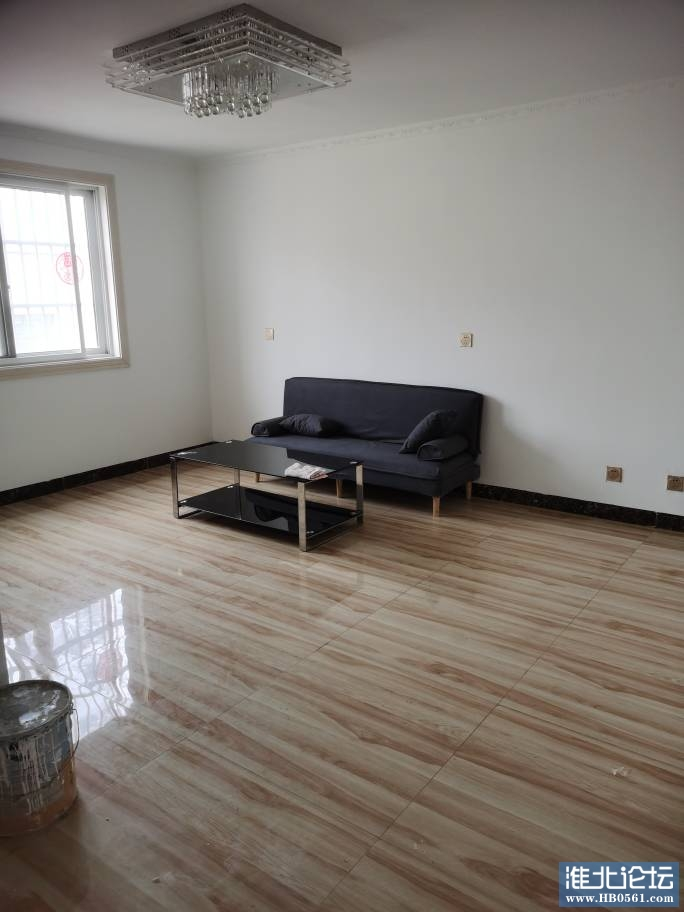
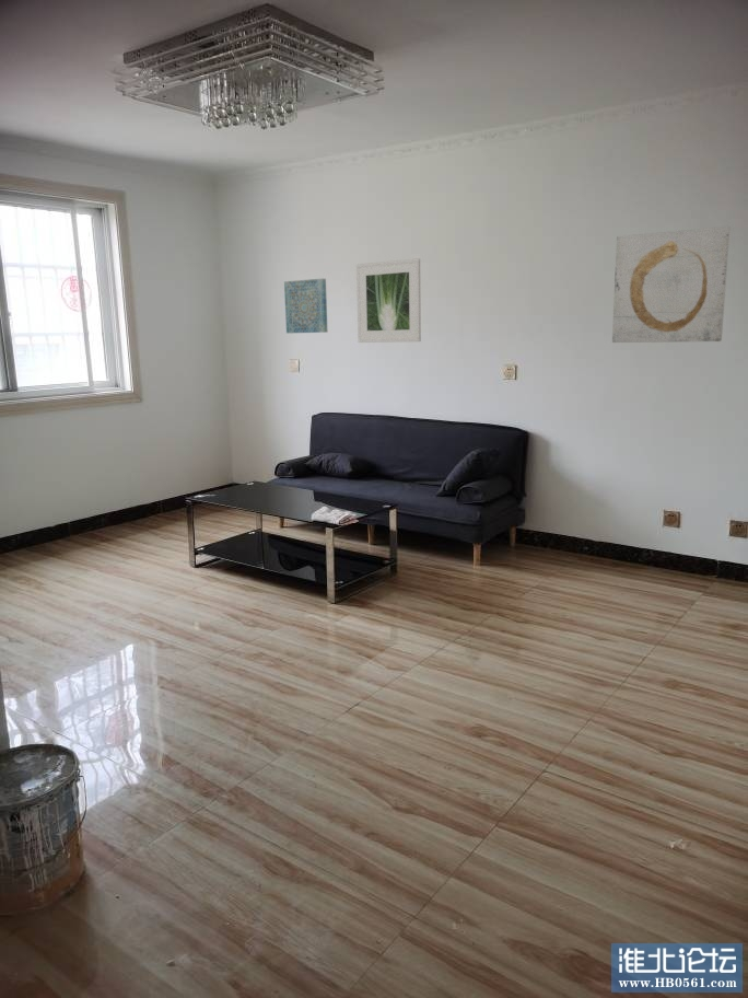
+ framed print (387, 302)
+ wall art (667, 287)
+ wall art (305, 306)
